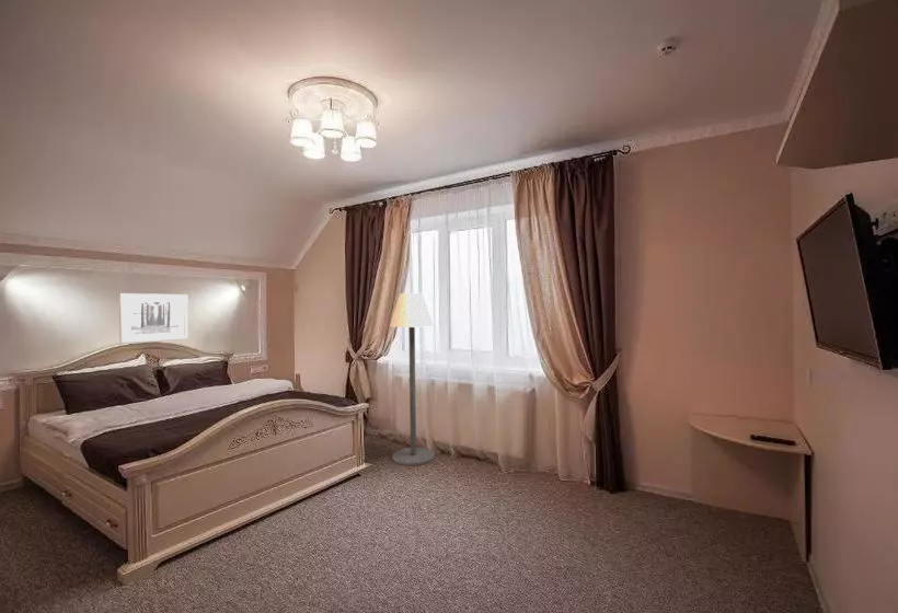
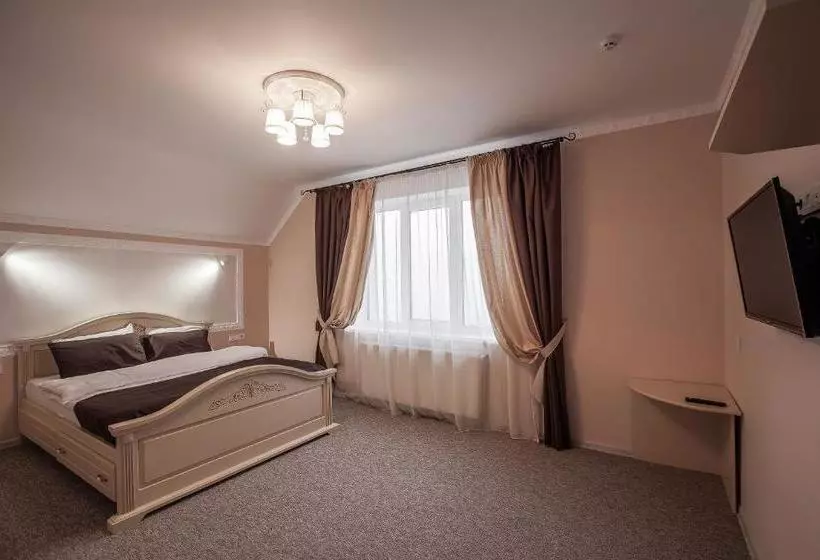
- wall art (156, 317)
- floor lamp (412, 374)
